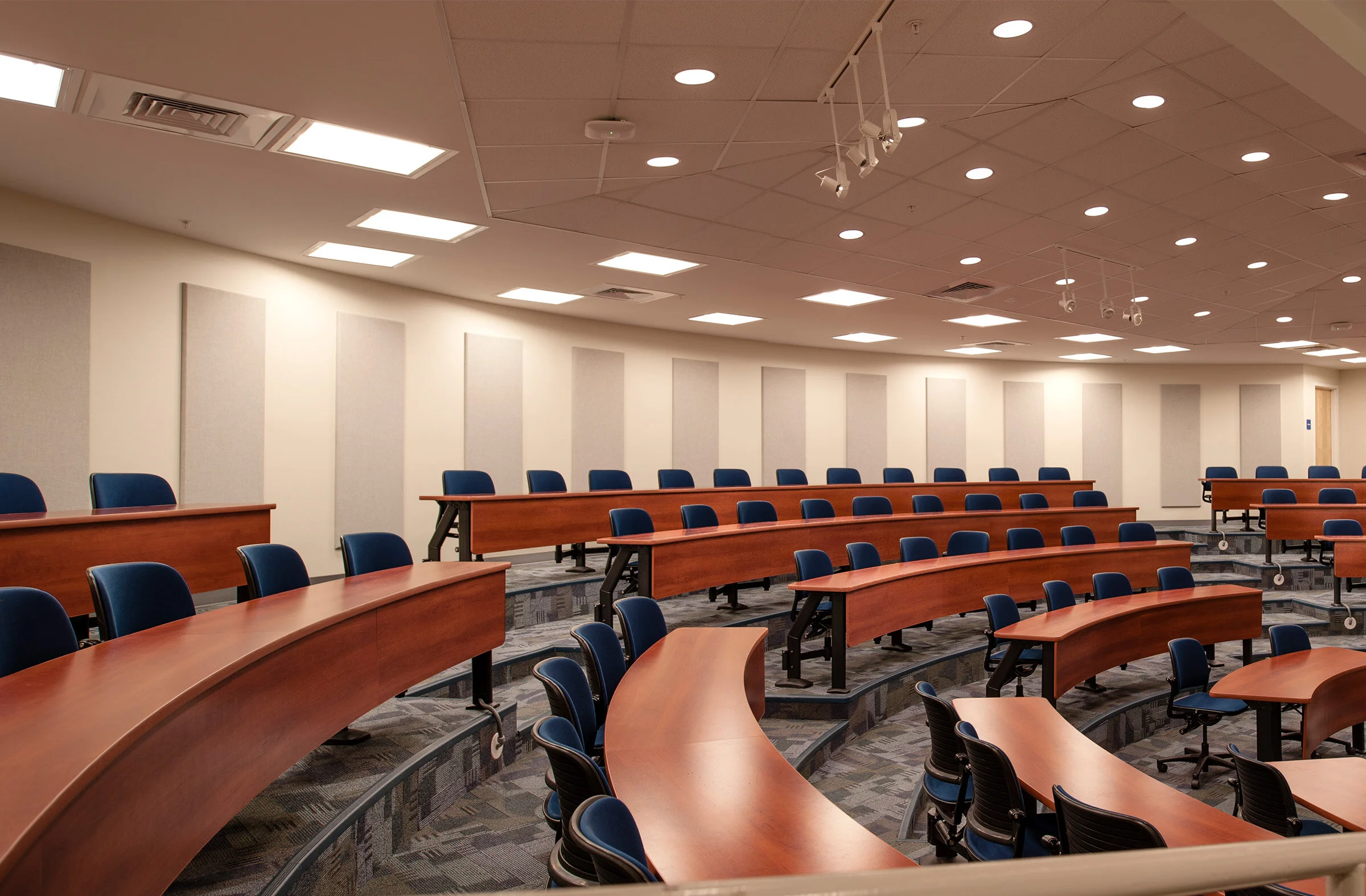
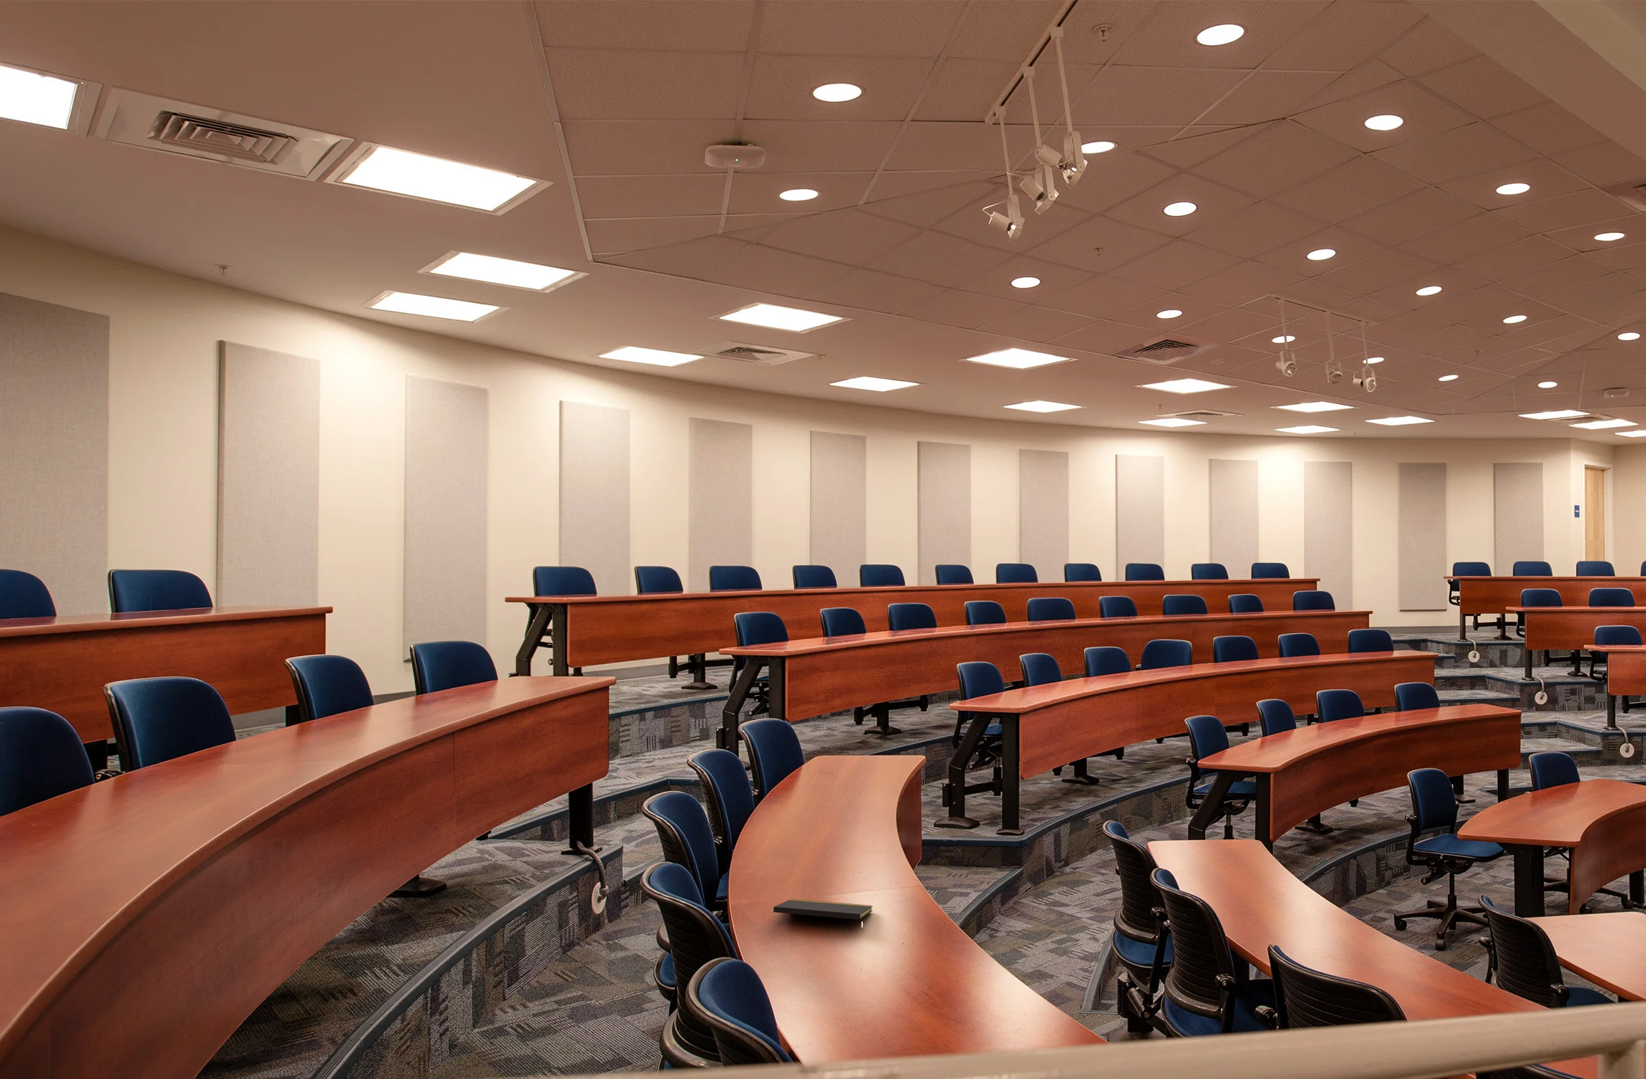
+ notepad (824, 908)
